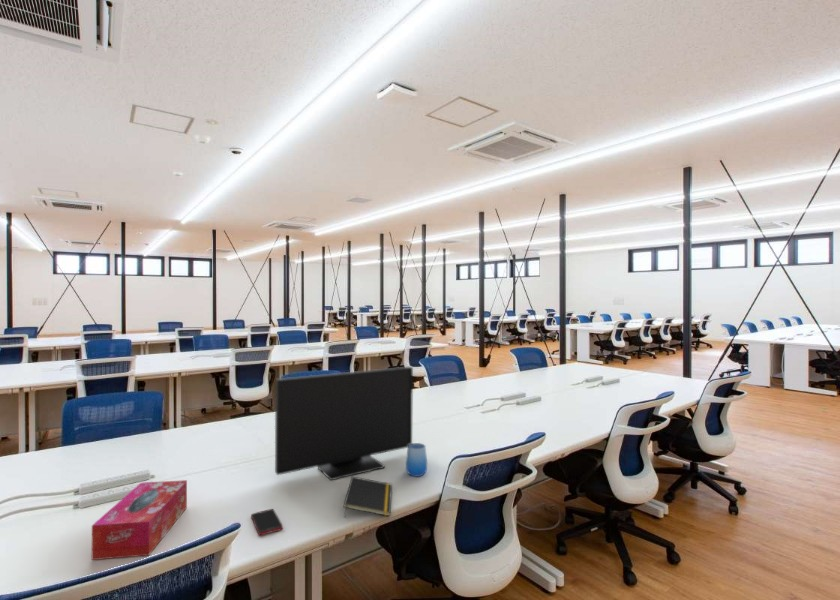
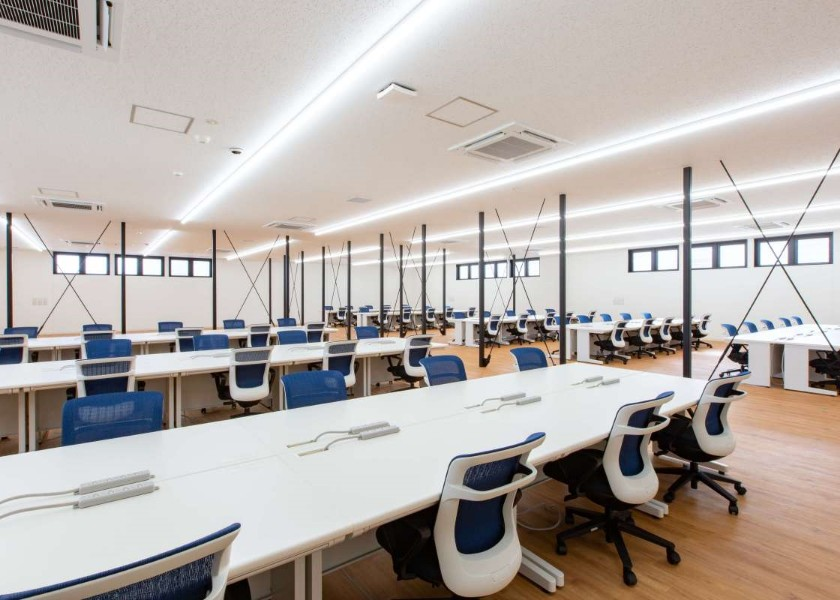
- cup (416, 459)
- tissue box (144, 515)
- computer monitor (351, 420)
- cell phone (266, 521)
- notepad (369, 494)
